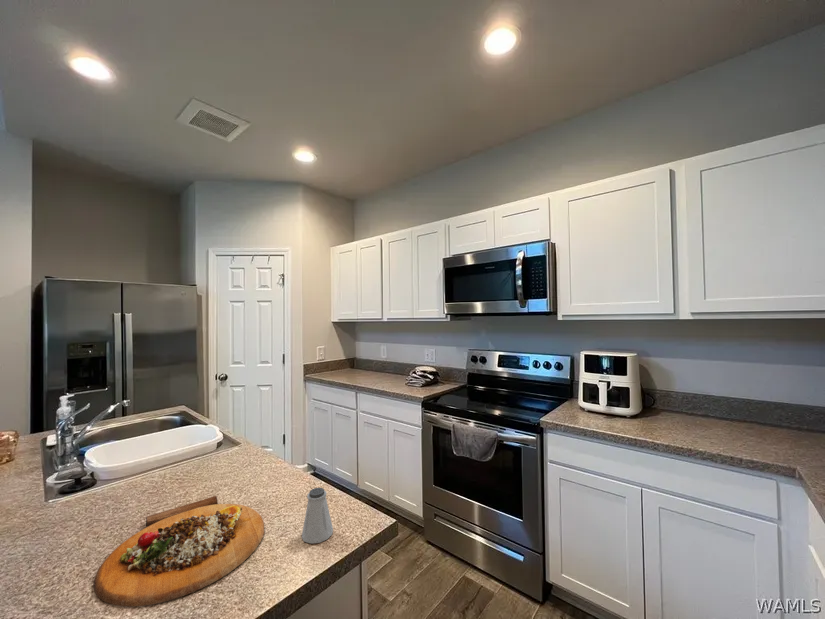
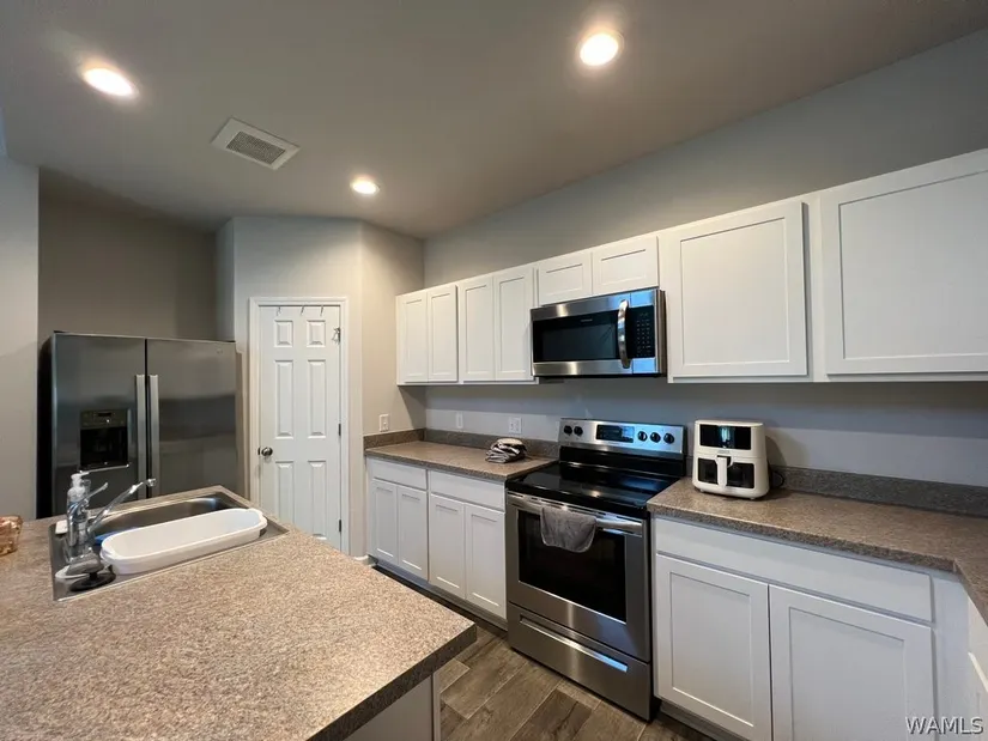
- saltshaker (317, 512)
- cutting board (189, 527)
